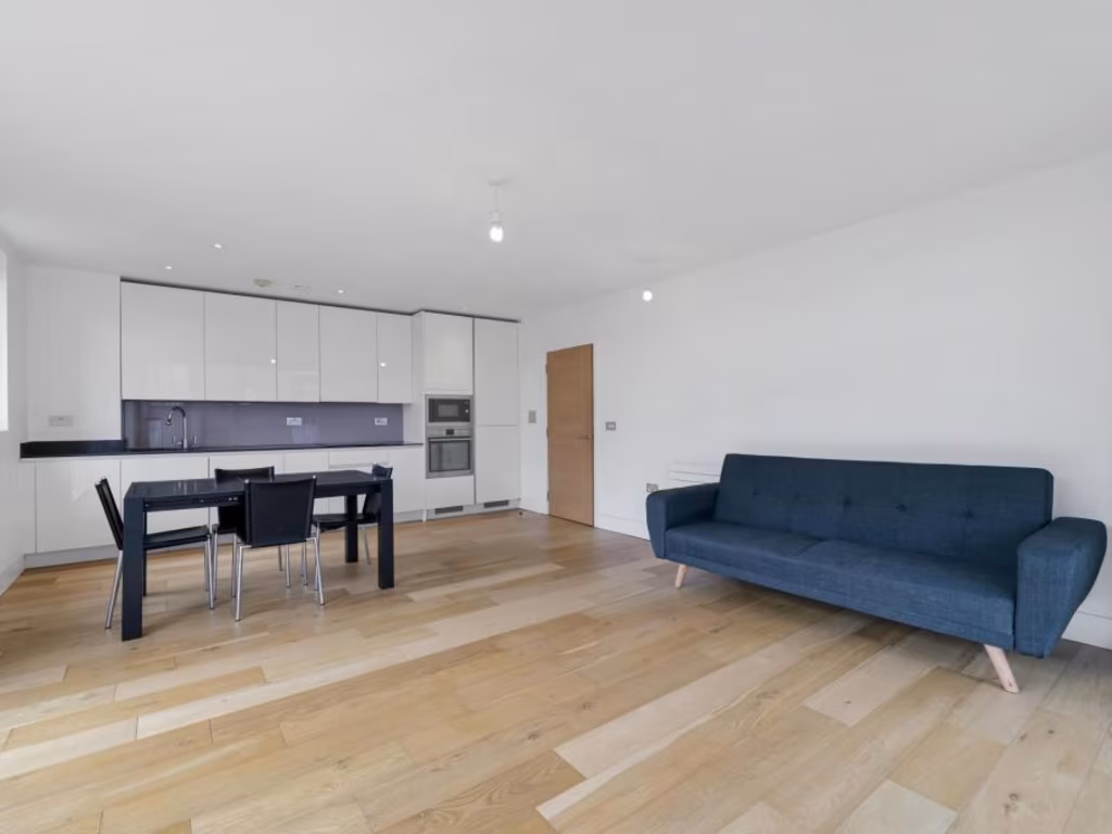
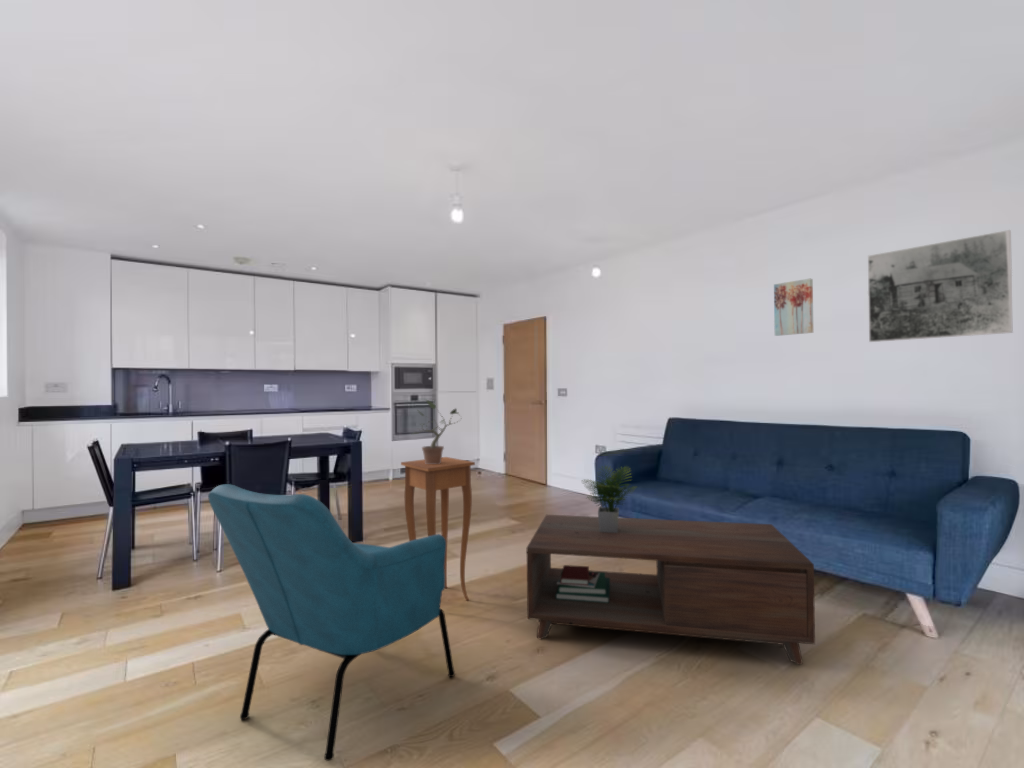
+ coffee table (657, 545)
+ armchair (337, 586)
+ potted plant (436, 429)
+ side table (441, 530)
+ wall art (793, 307)
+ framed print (934, 291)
